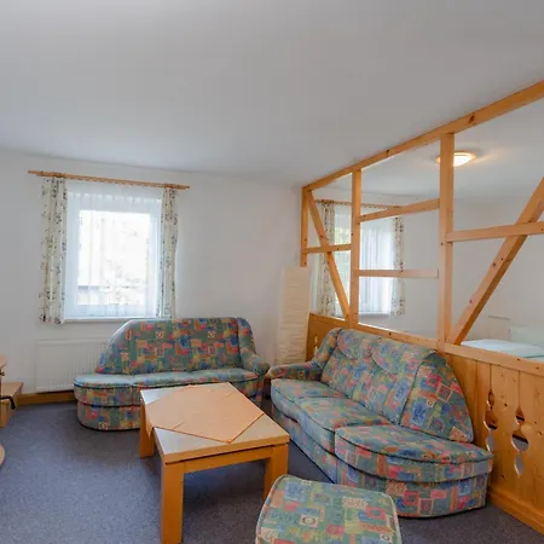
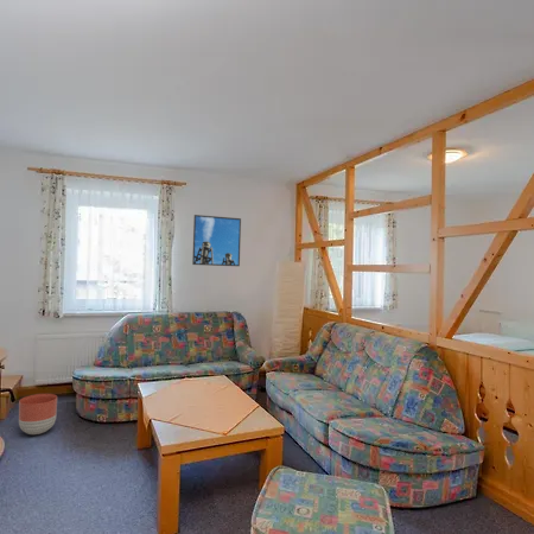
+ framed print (217, 241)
+ planter (38, 415)
